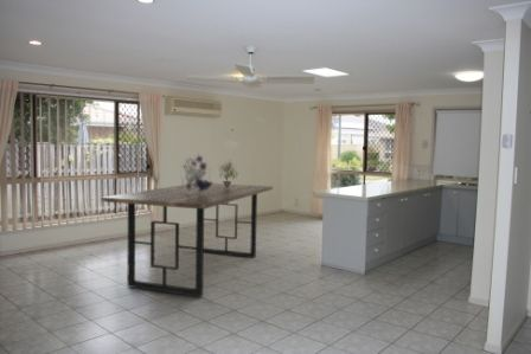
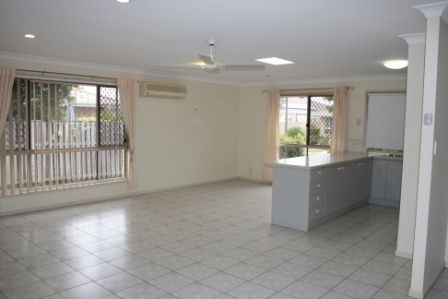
- bouquet (199, 169)
- dining table (199, 231)
- potted plant (228, 173)
